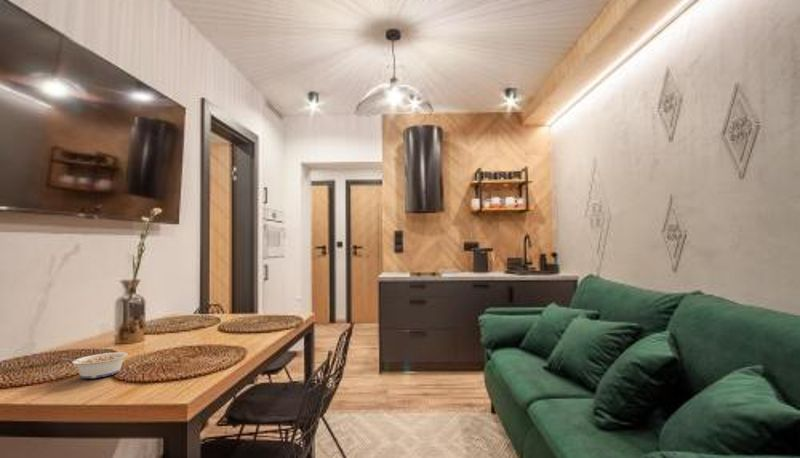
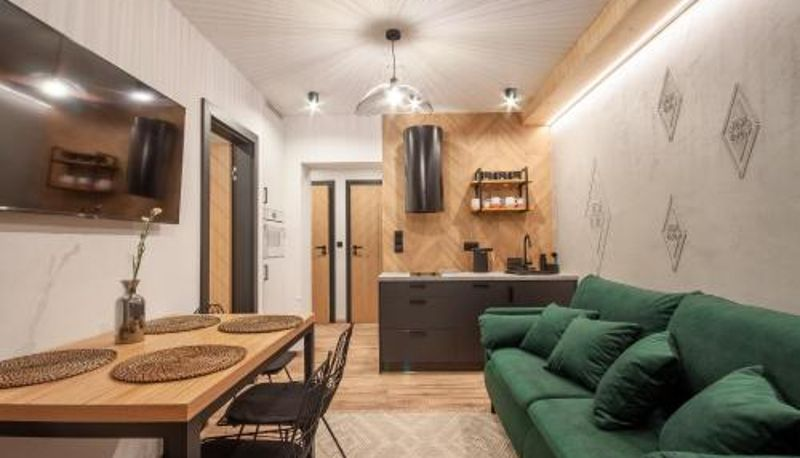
- legume (98, 364)
